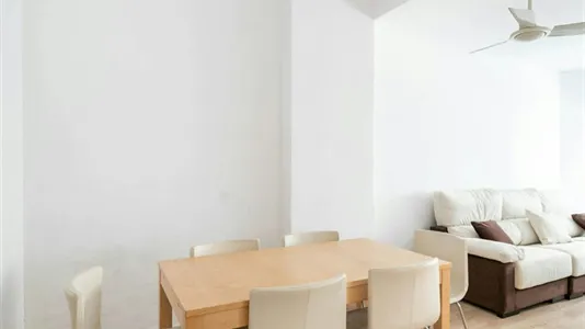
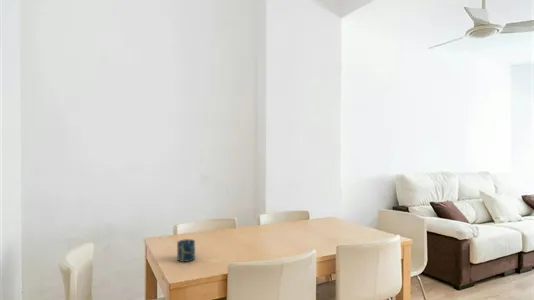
+ cup (187, 251)
